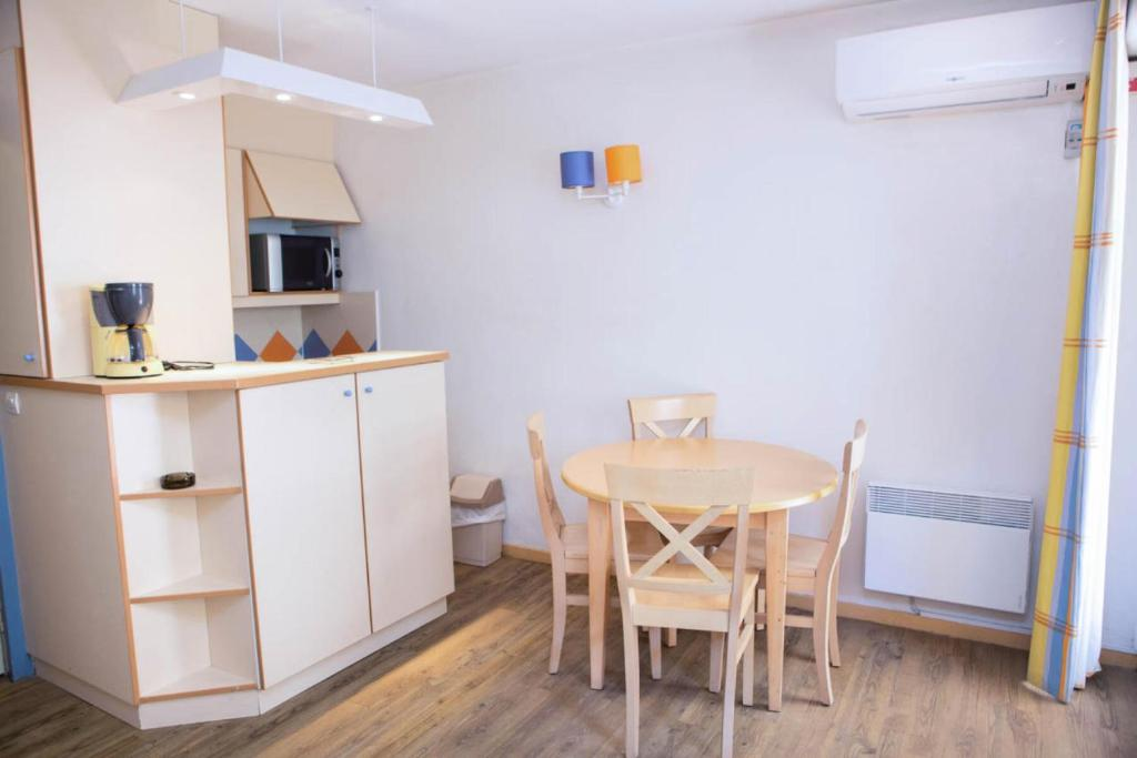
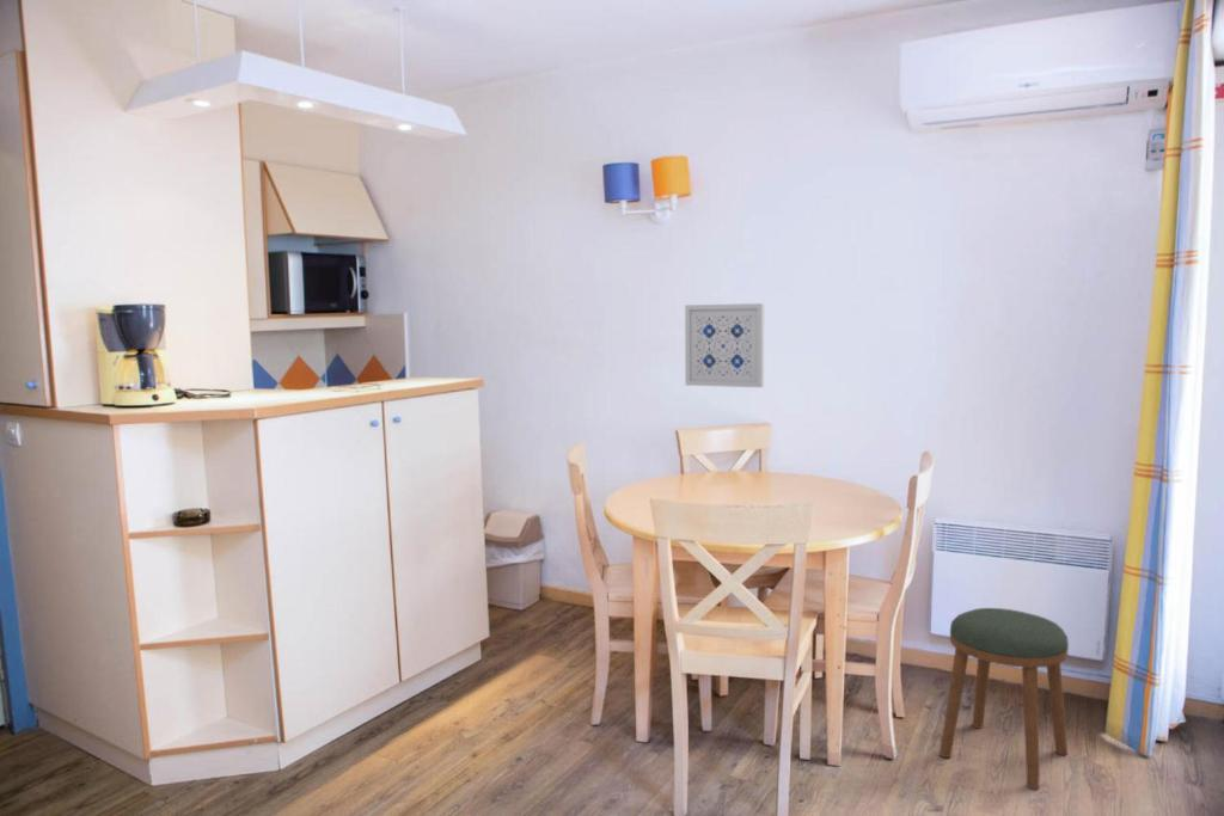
+ stool (1023, 687)
+ wall art (723, 345)
